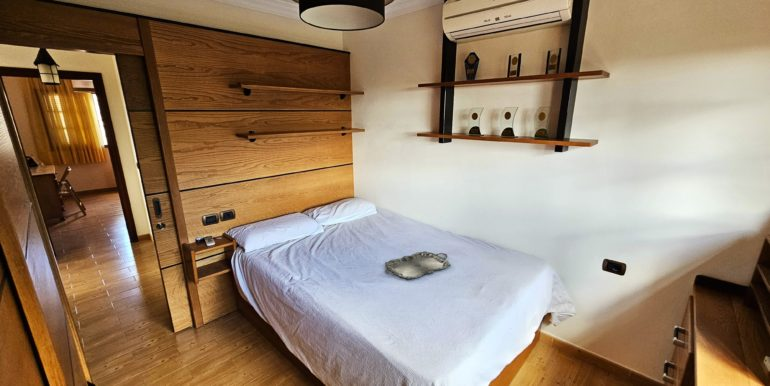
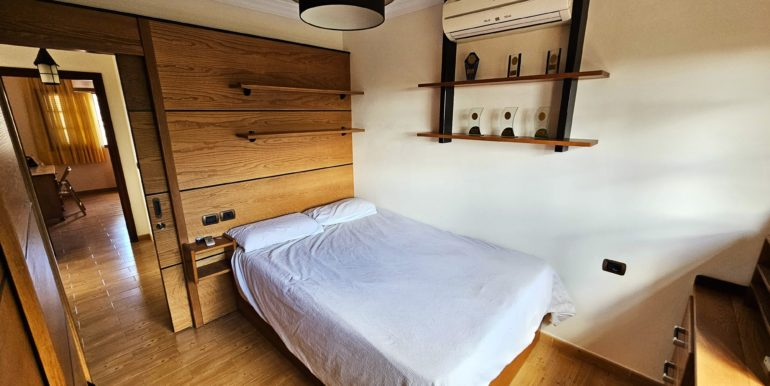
- serving tray (417, 264)
